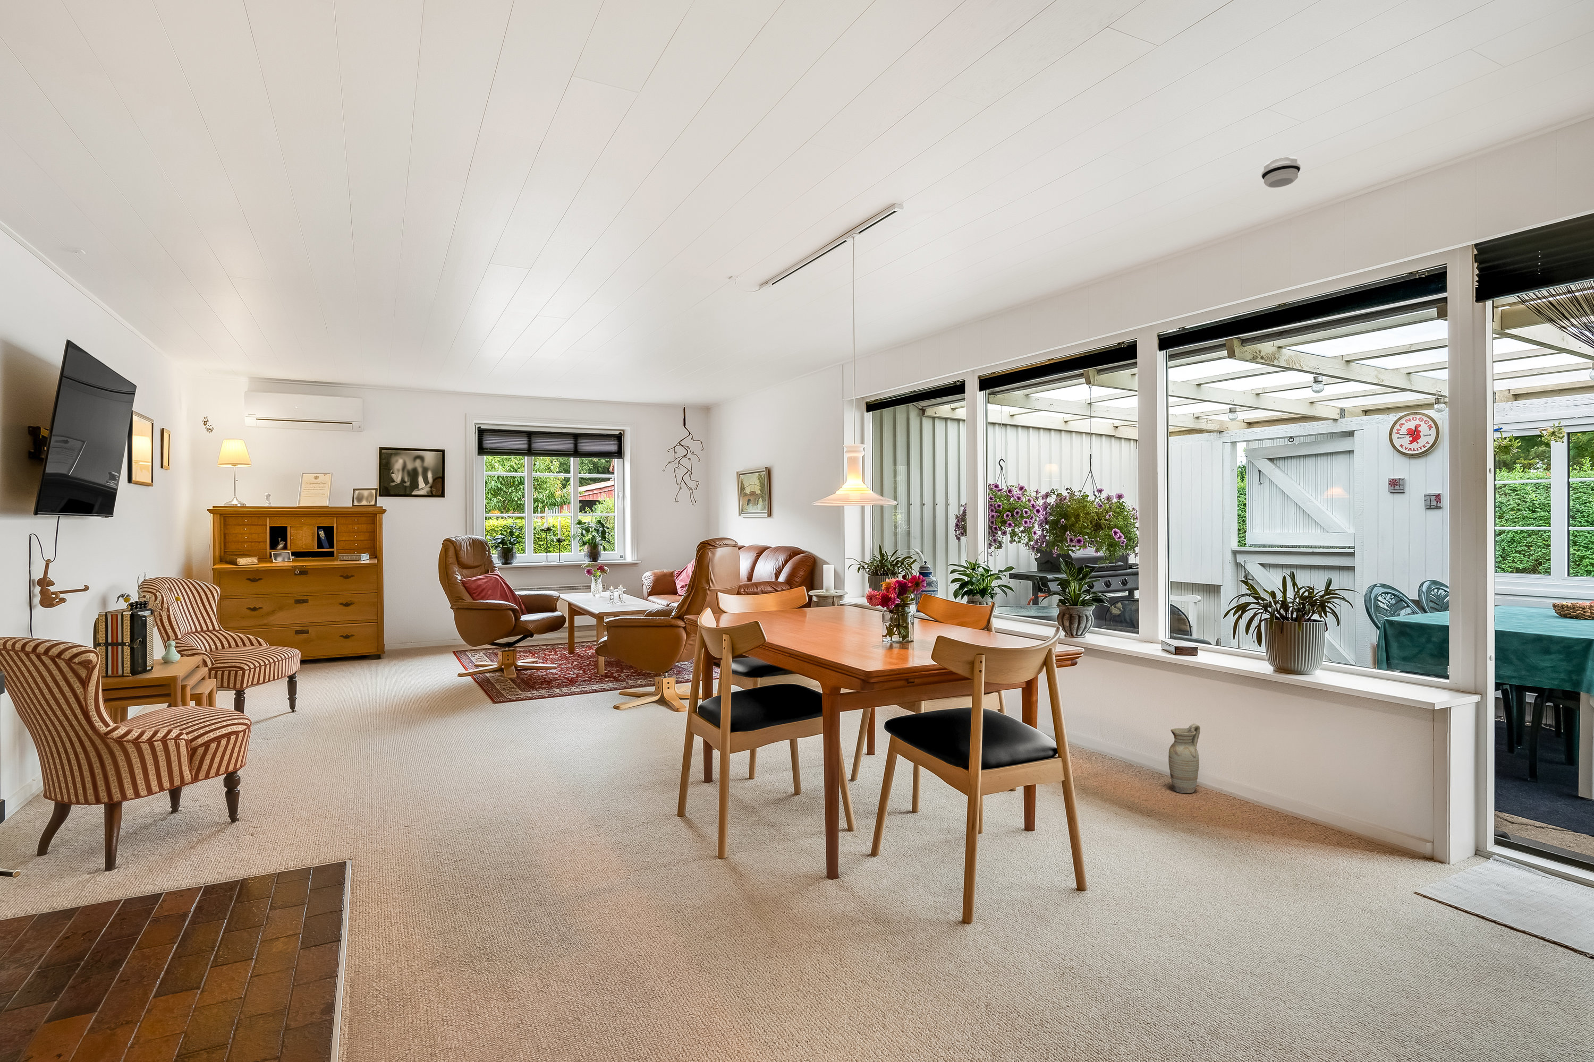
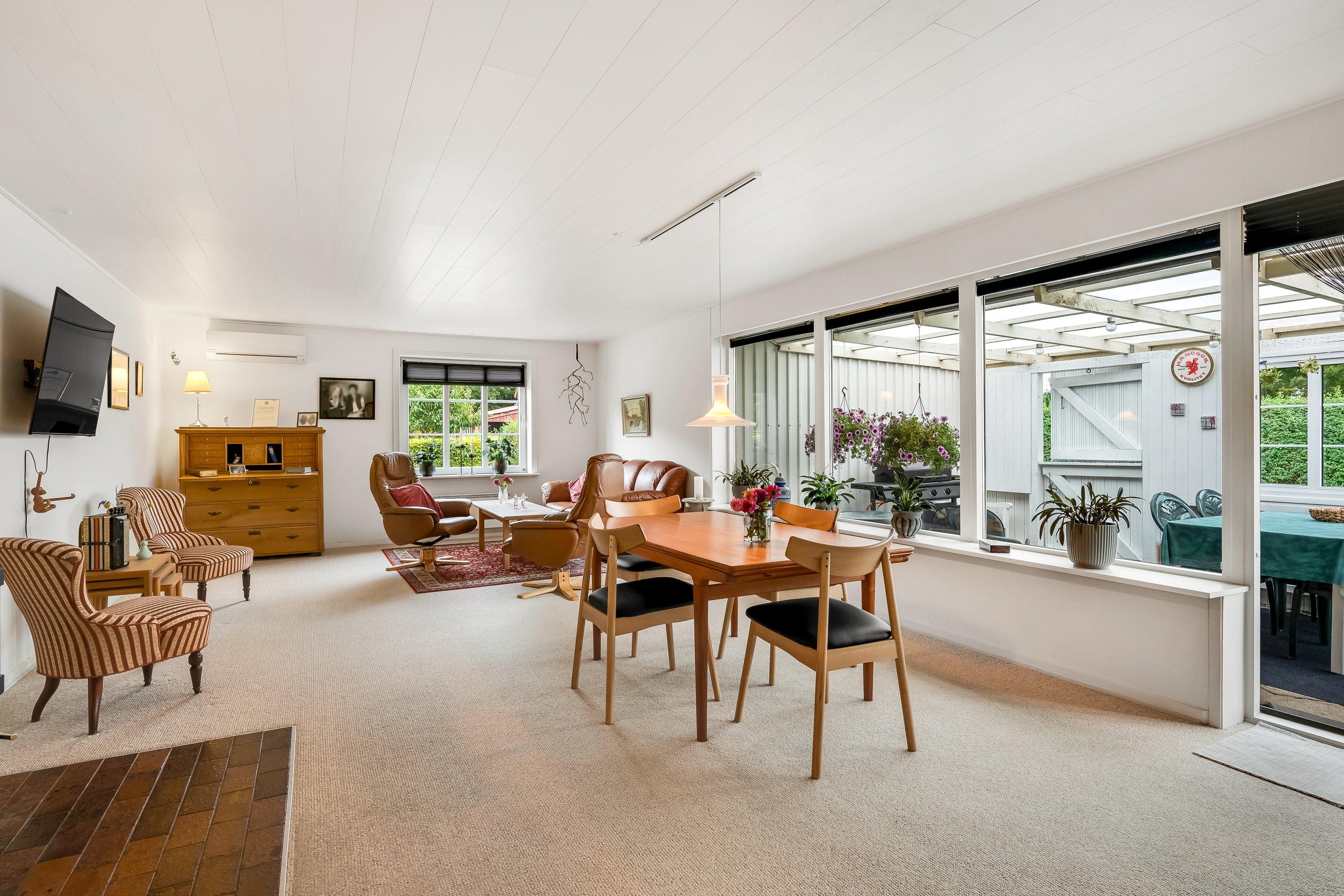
- ceramic jug (1185, 756)
- smoke detector (1281, 173)
